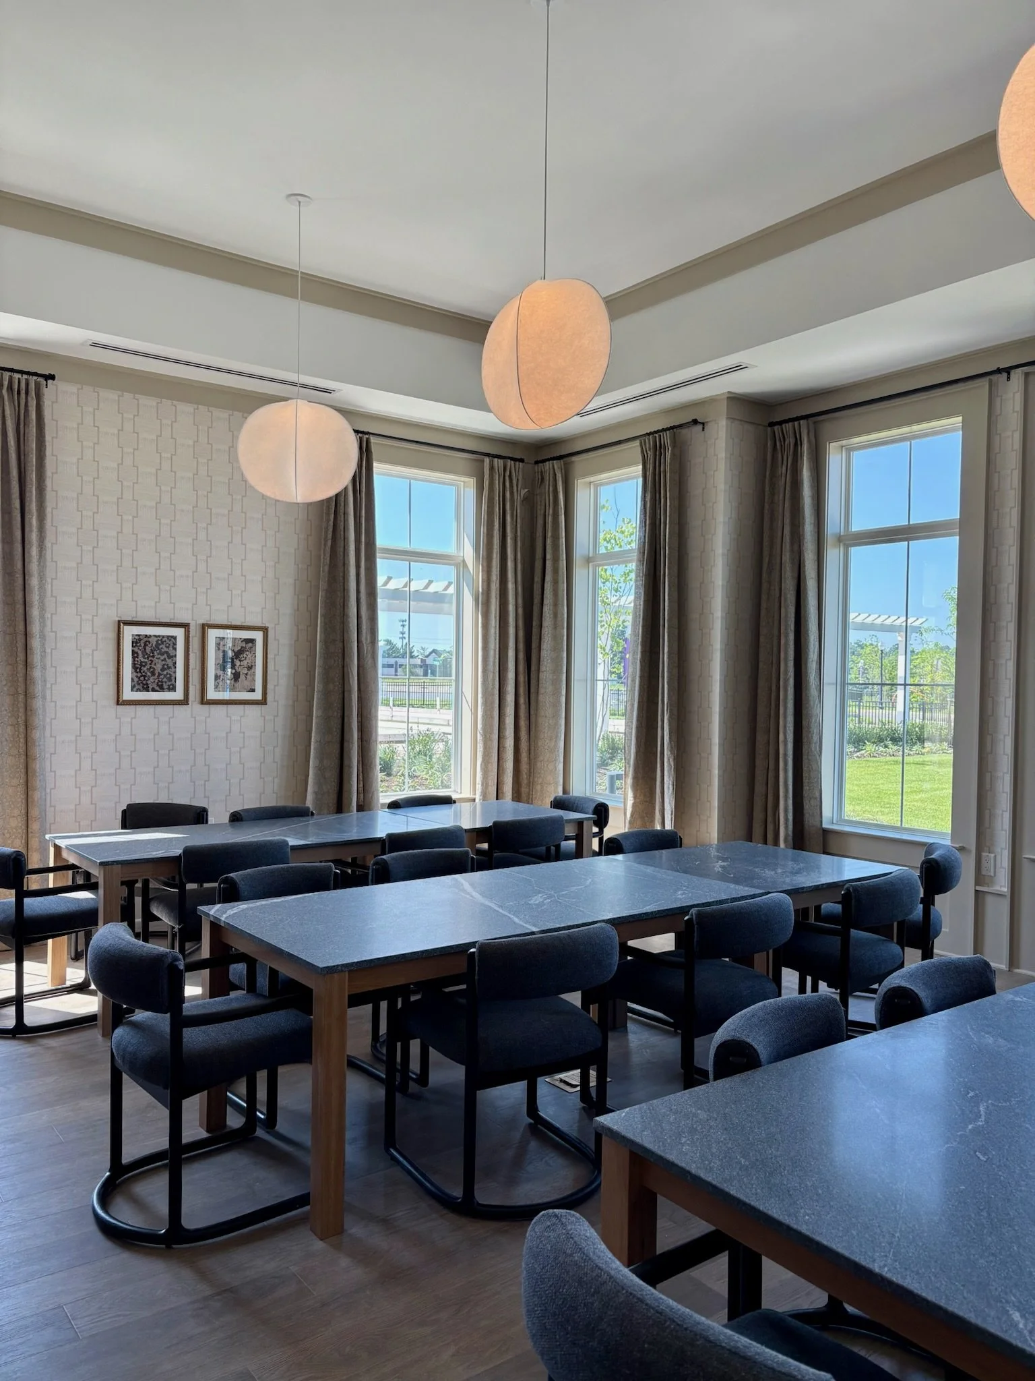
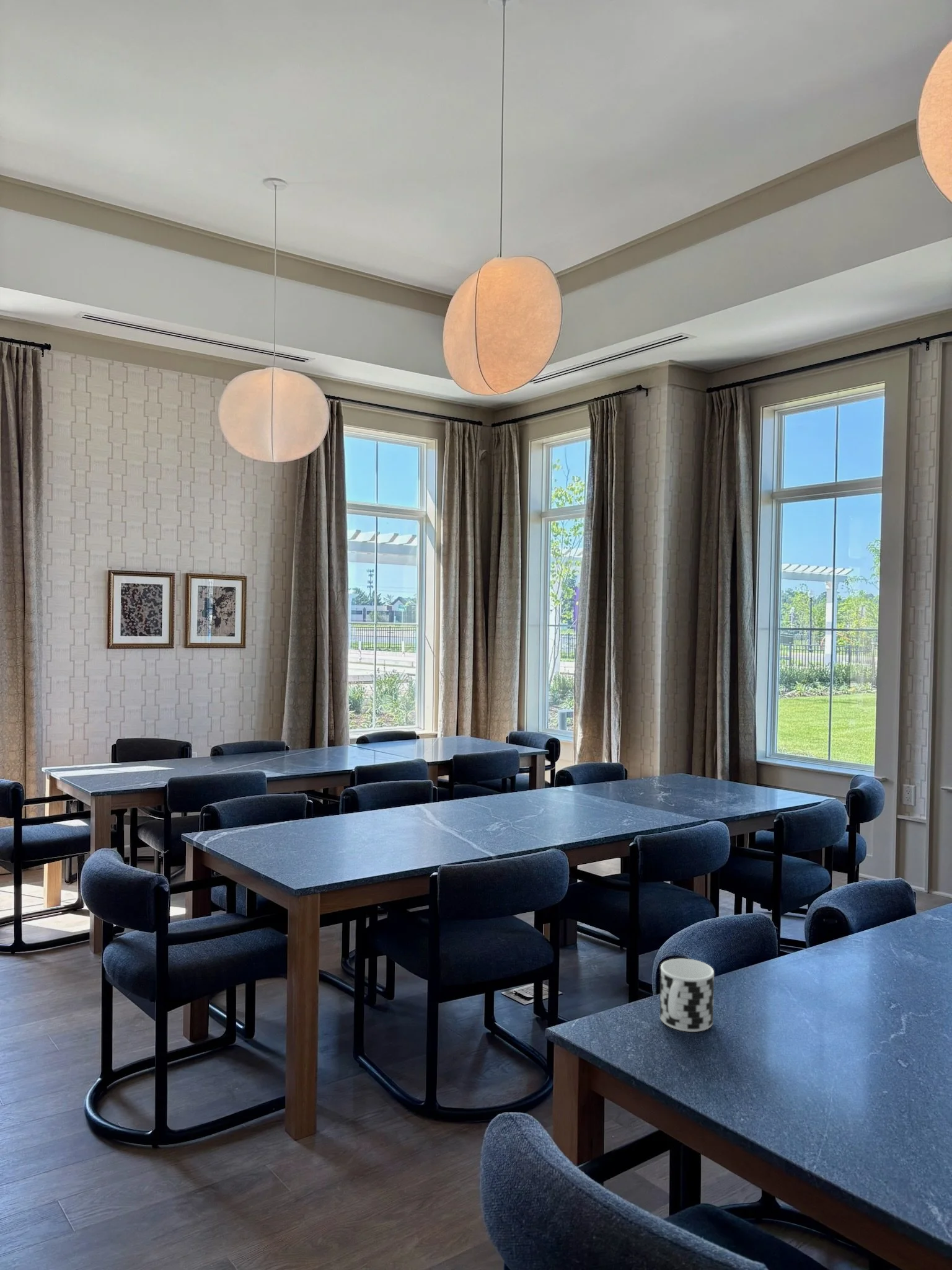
+ cup (684, 997)
